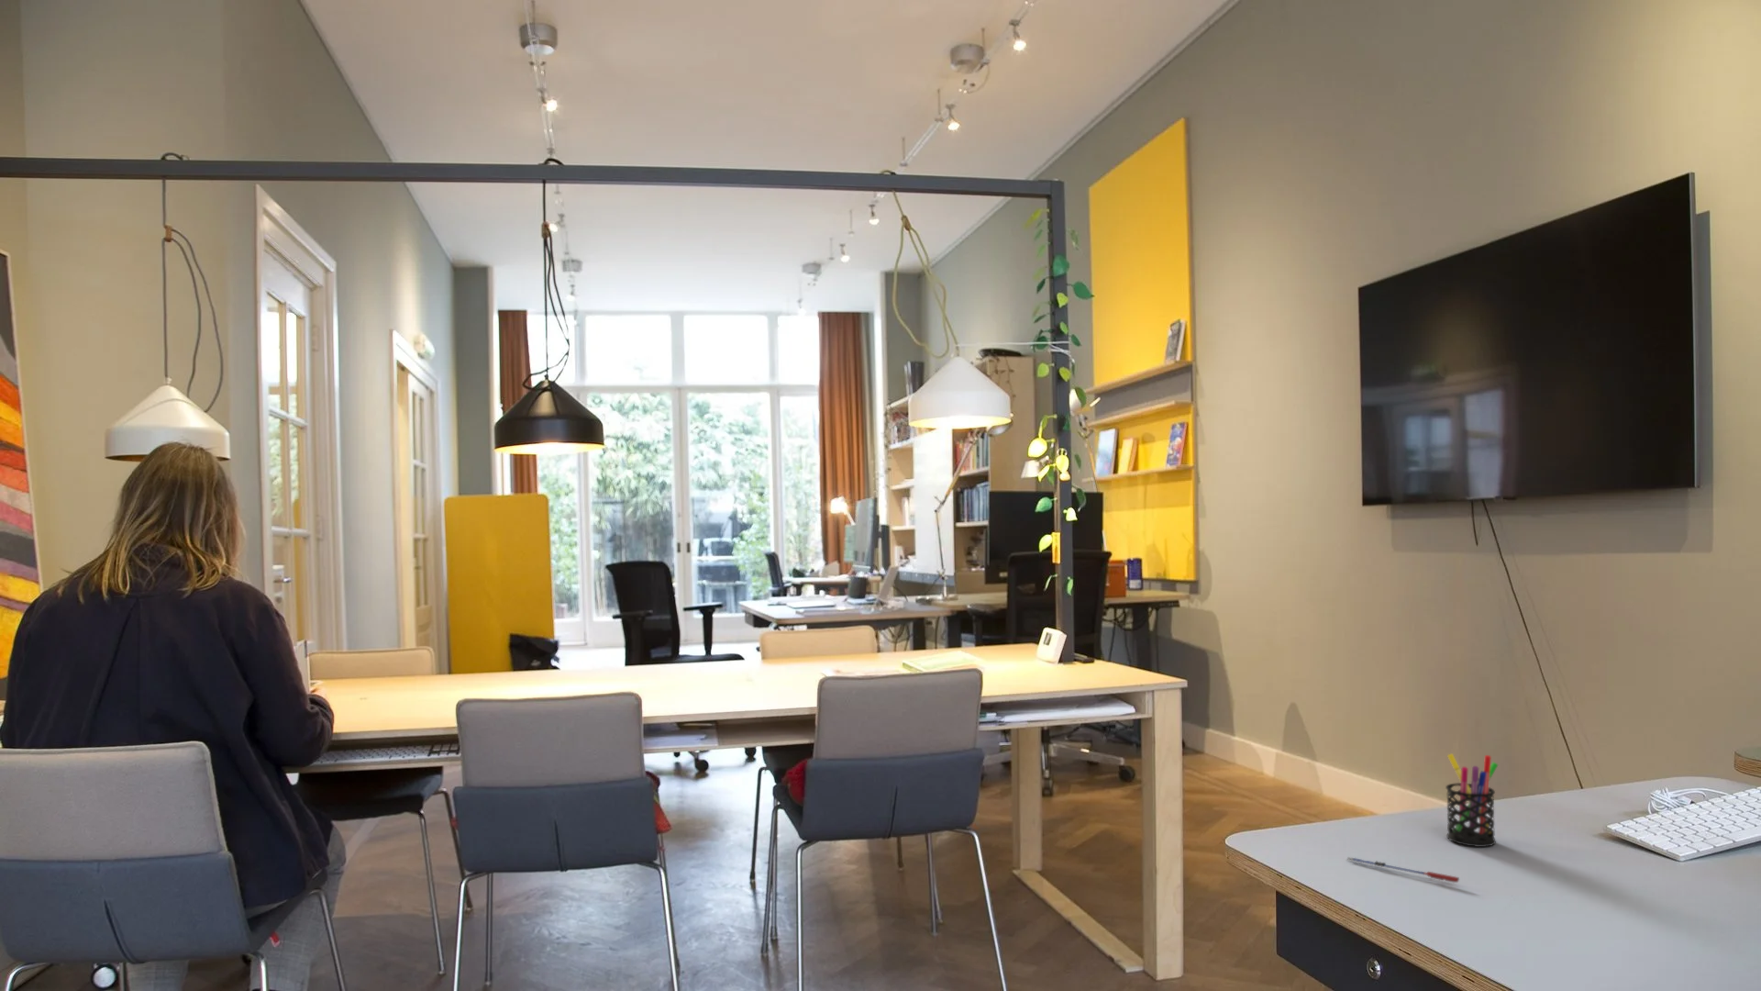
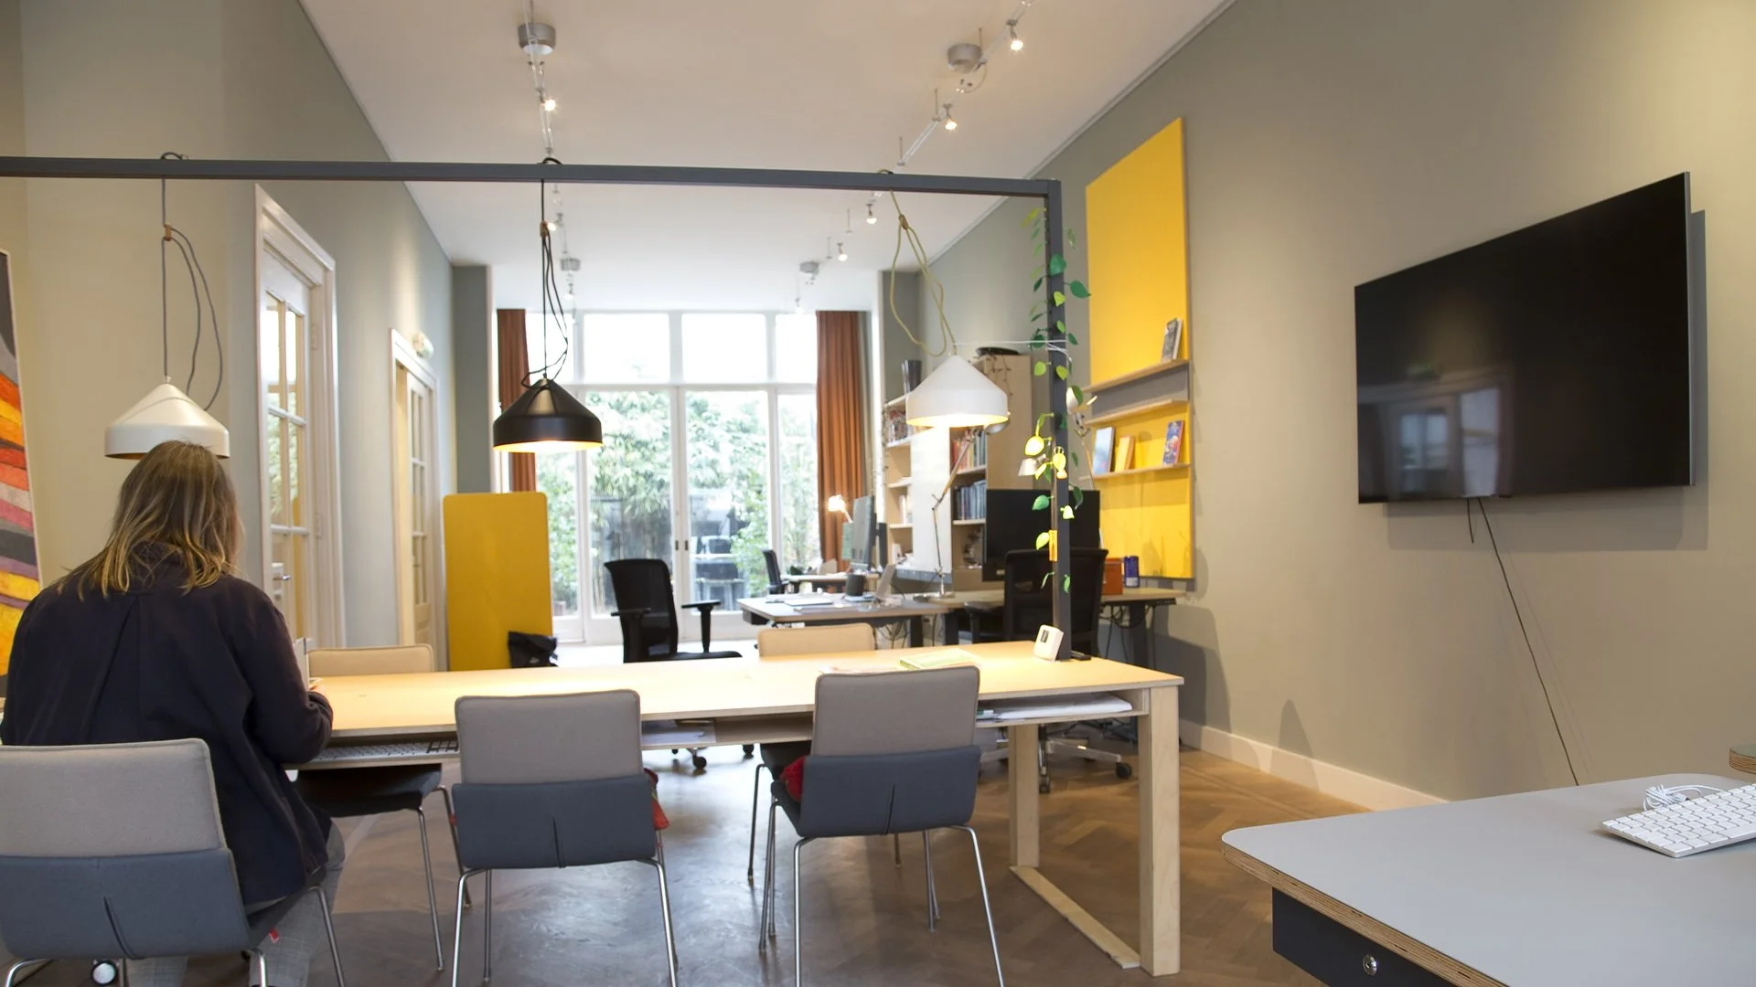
- pen holder (1476, 795)
- pen (1401, 868)
